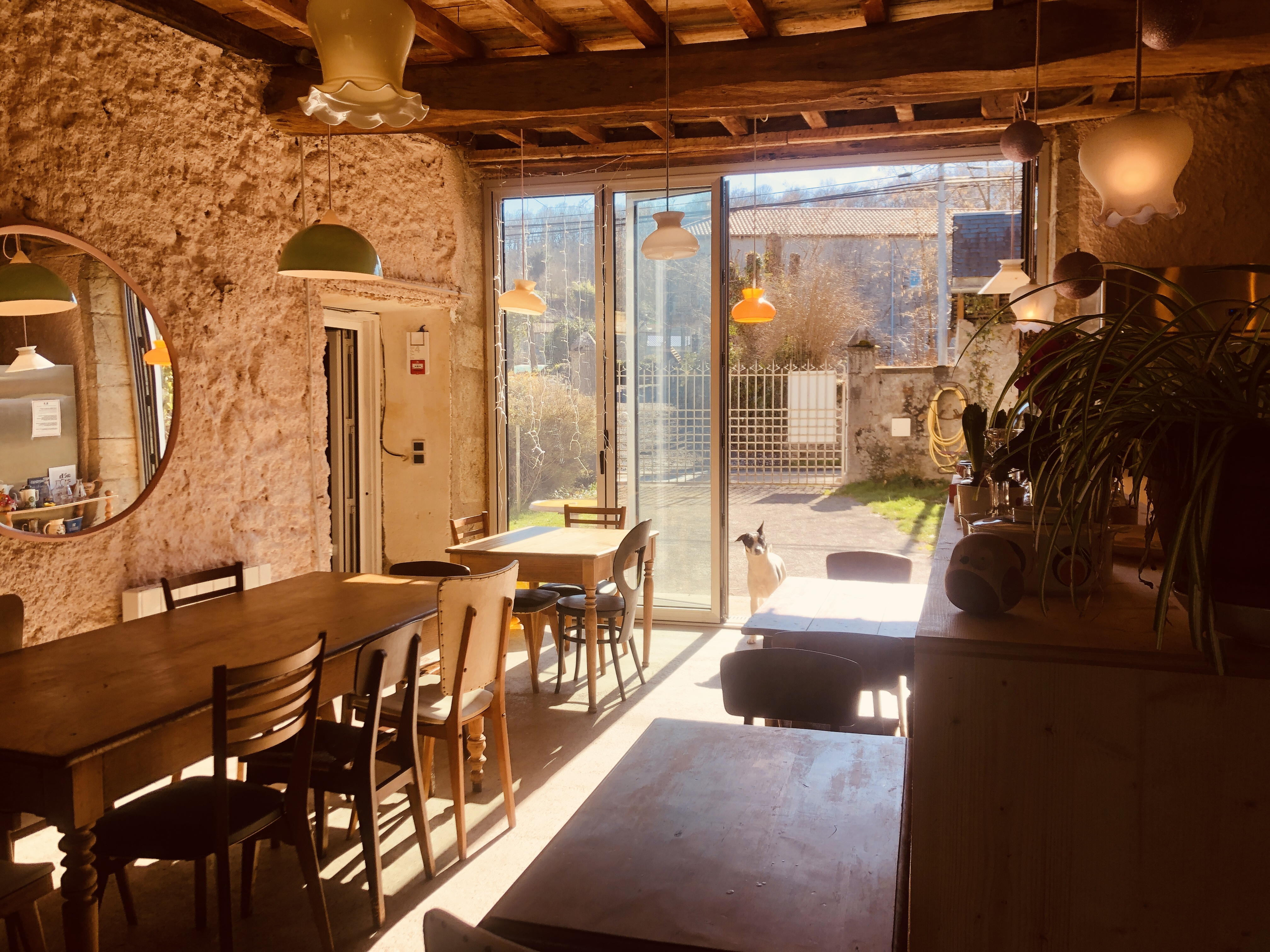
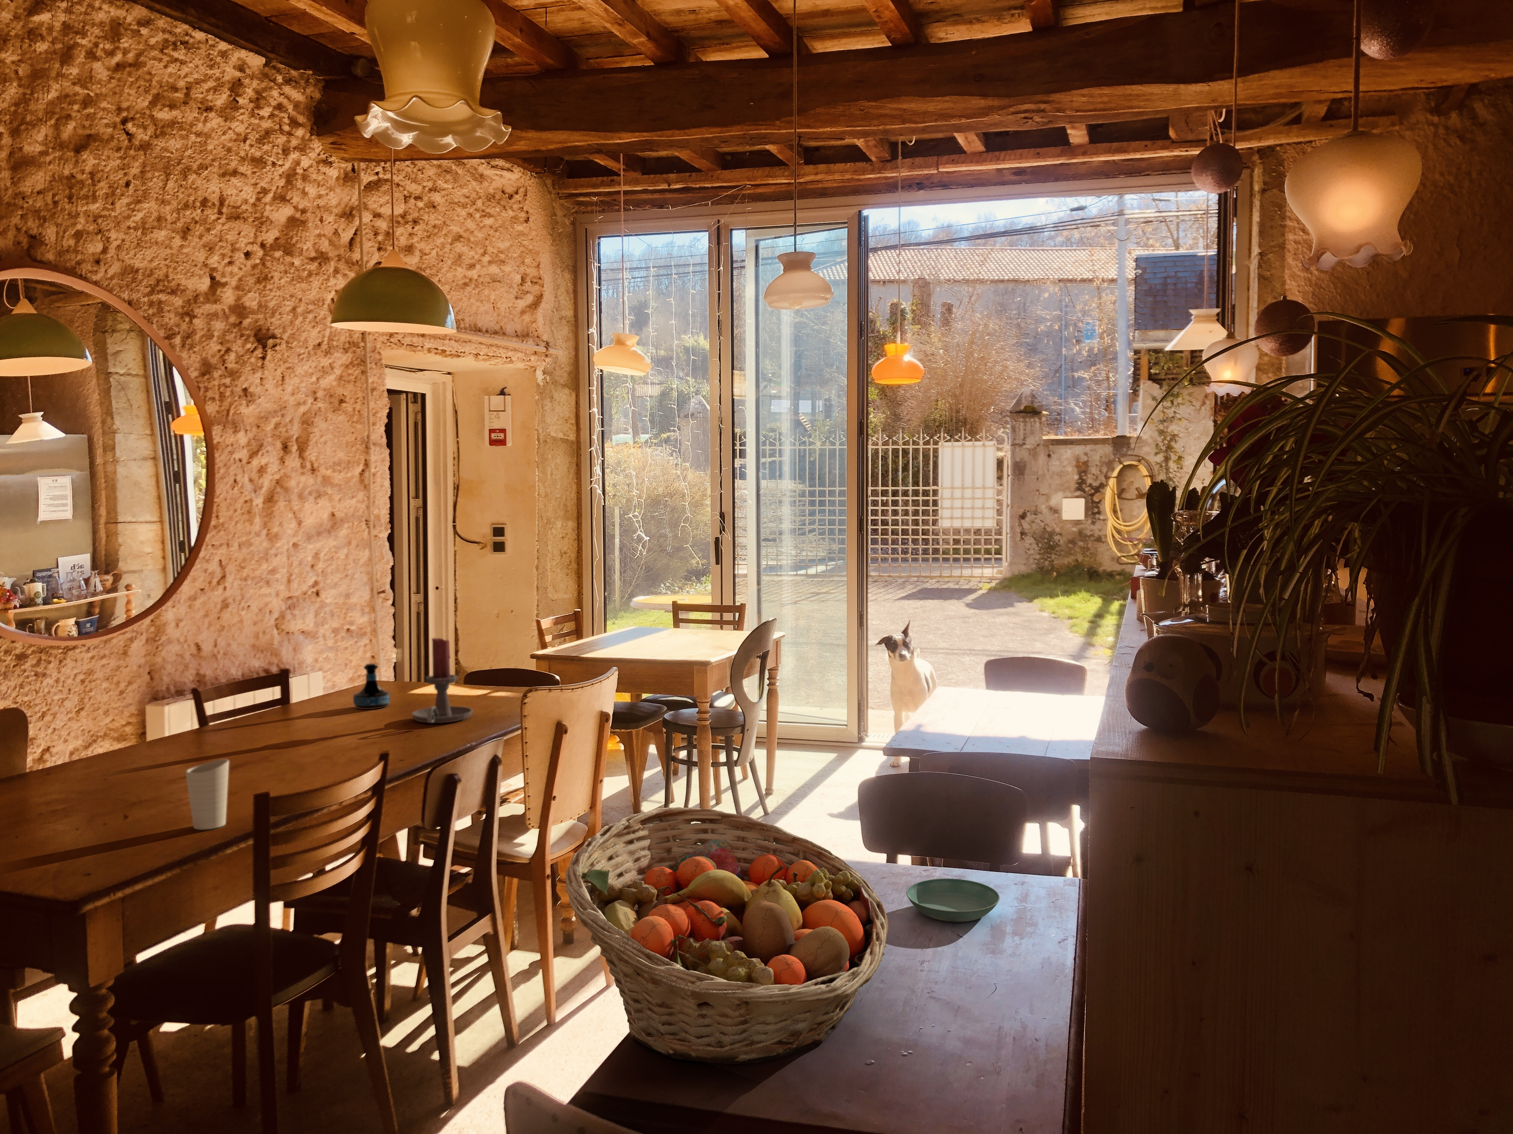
+ candle holder (440, 679)
+ saucer (952, 902)
+ tequila bottle (372, 685)
+ fruit basket (733, 921)
+ cup (208, 793)
